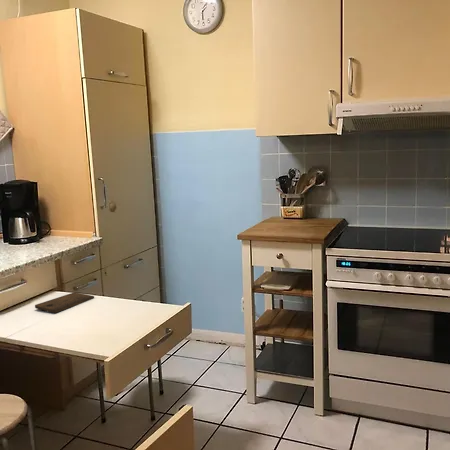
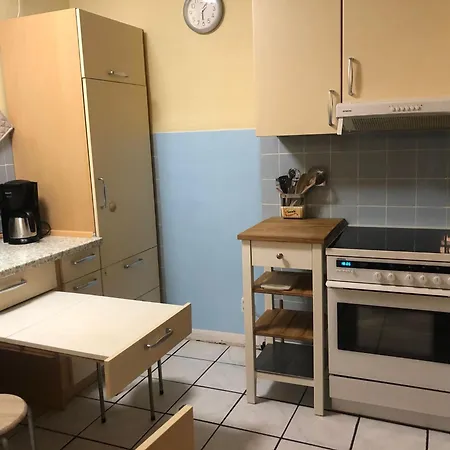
- cutting board (65, 301)
